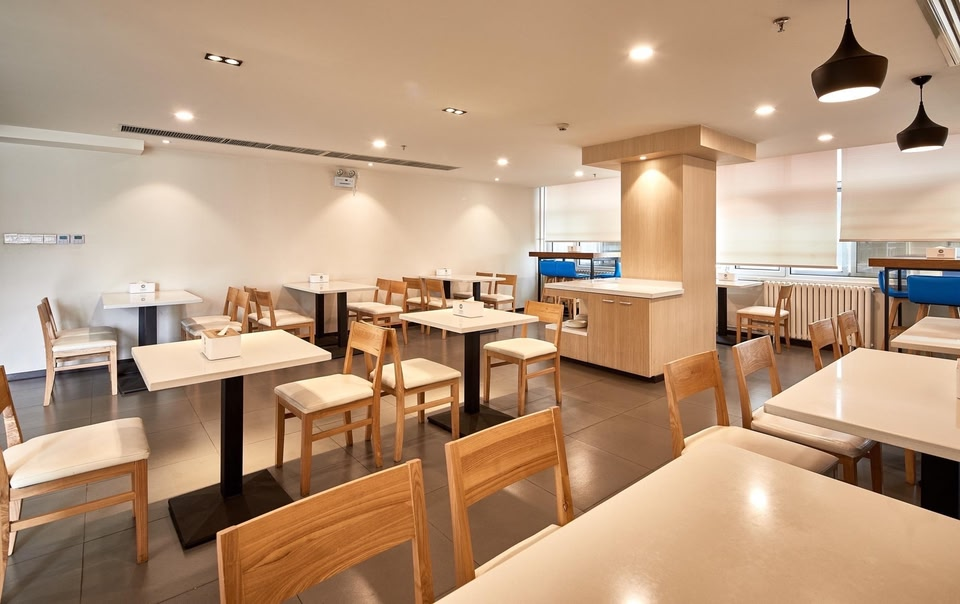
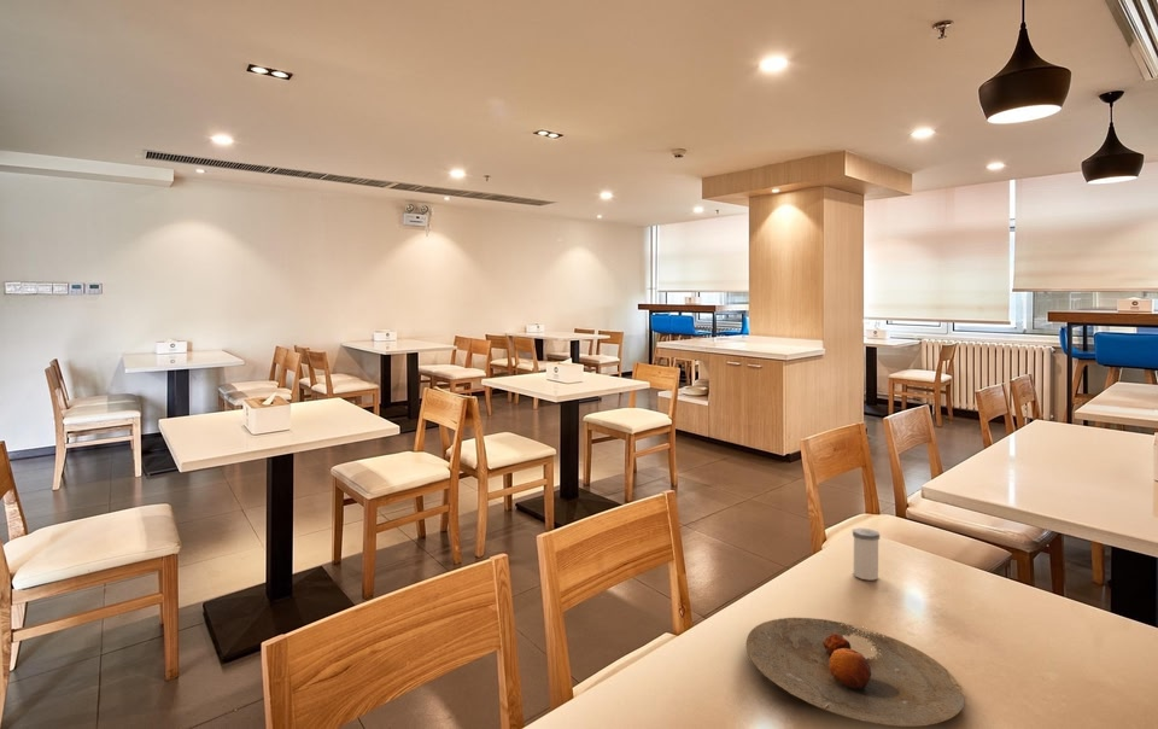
+ plate (847, 655)
+ salt shaker (865, 553)
